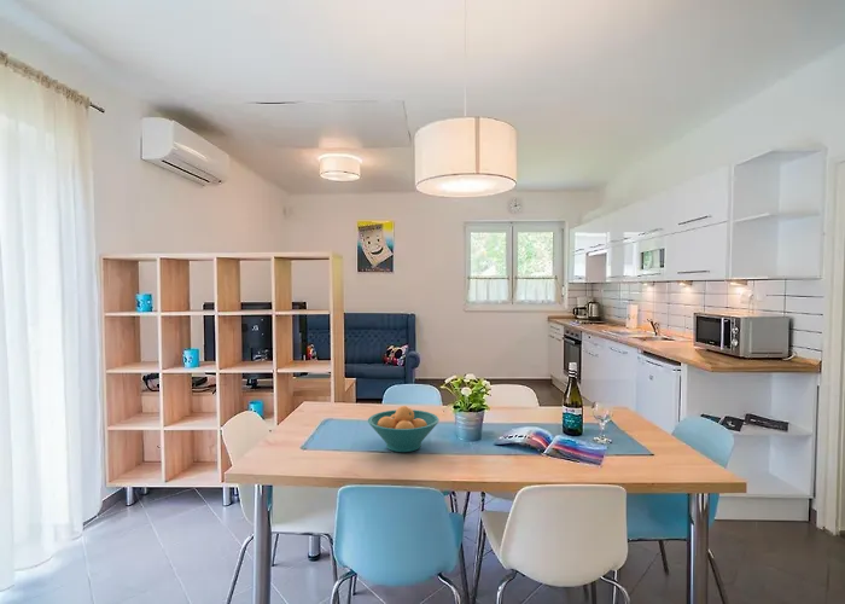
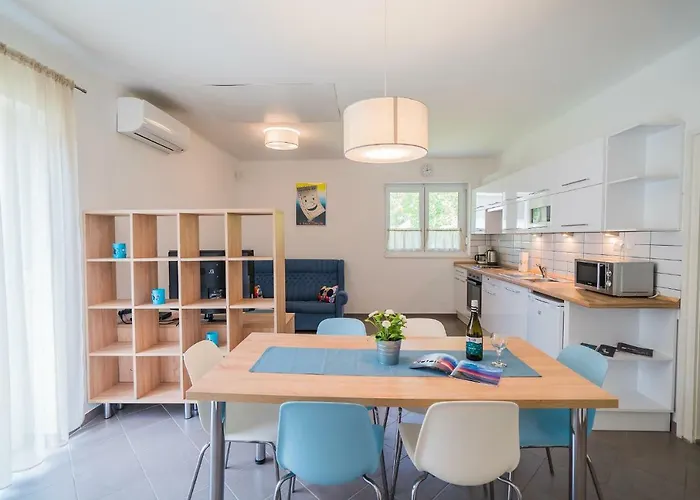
- fruit bowl (403, 426)
